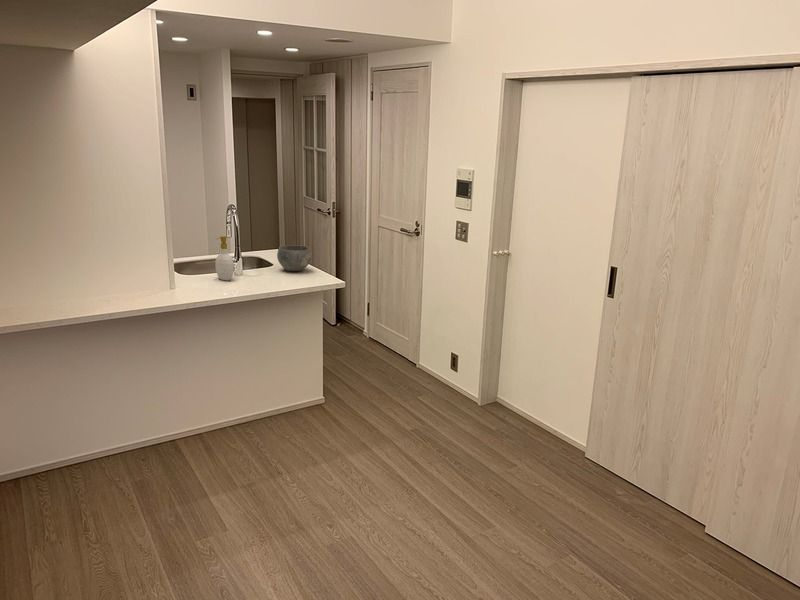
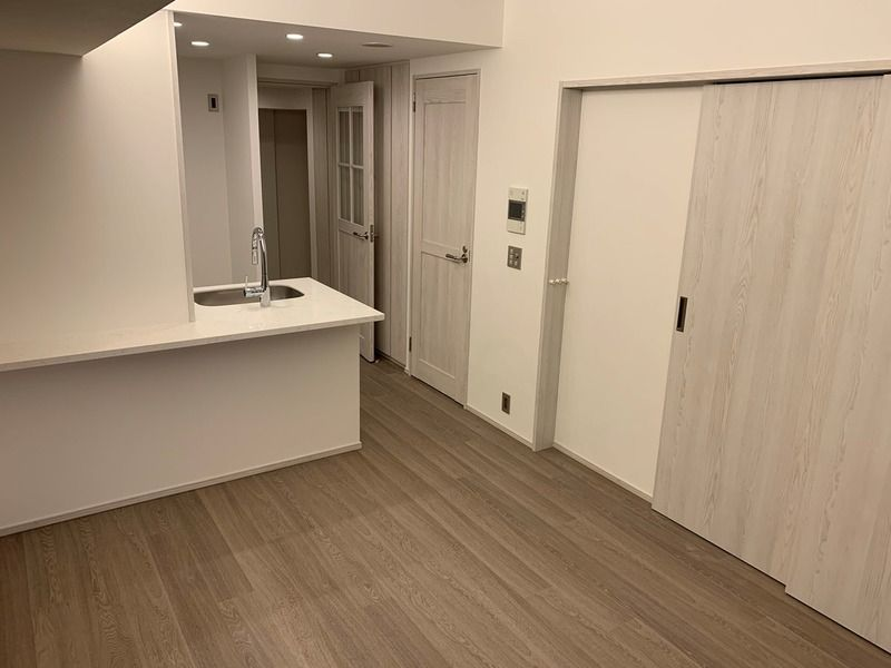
- bowl (294, 258)
- soap bottle (223, 258)
